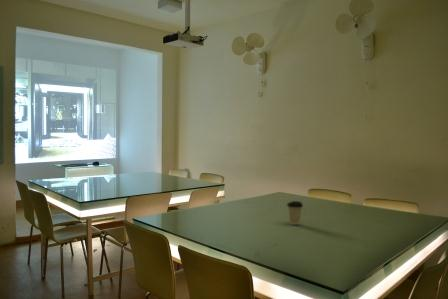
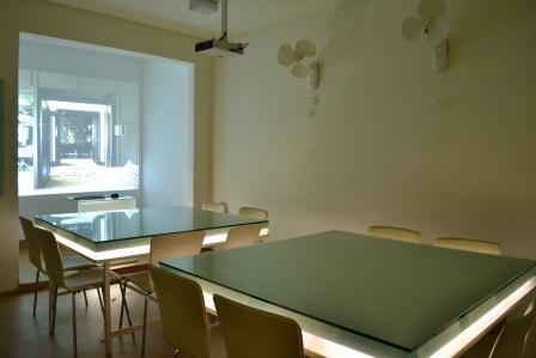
- coffee cup (294, 213)
